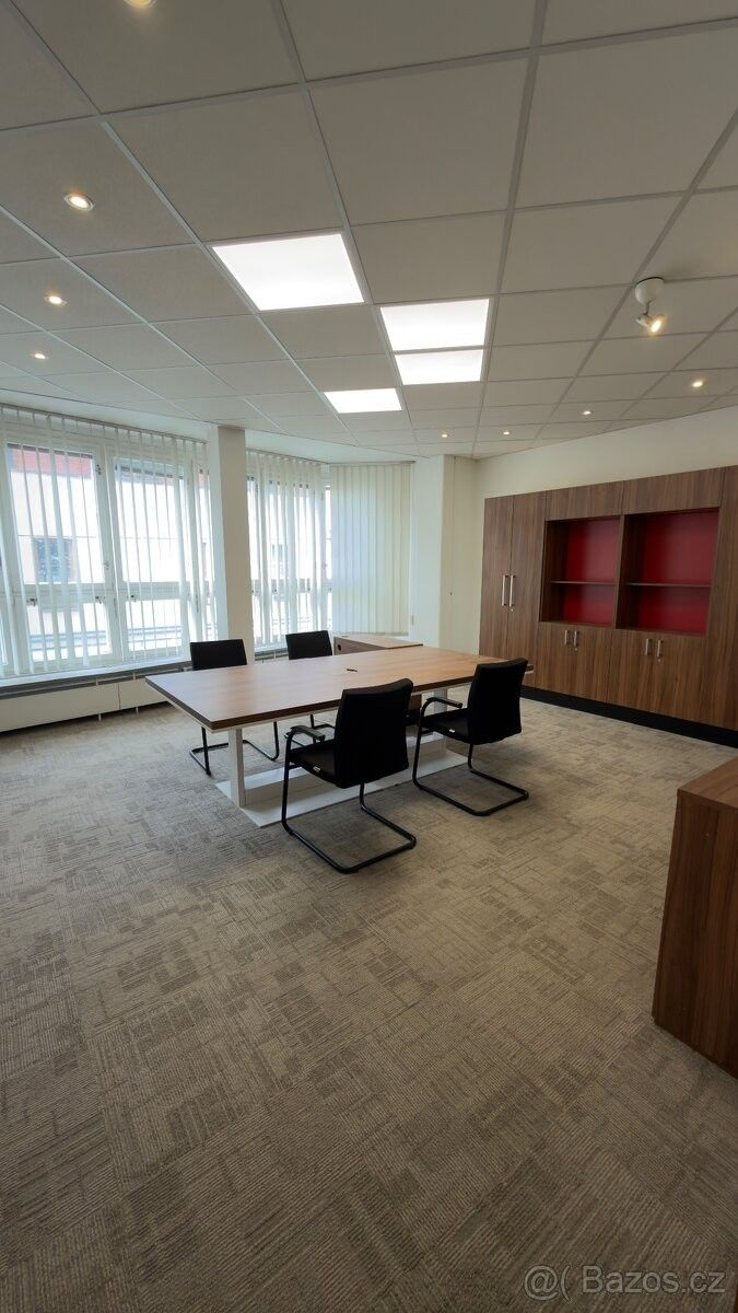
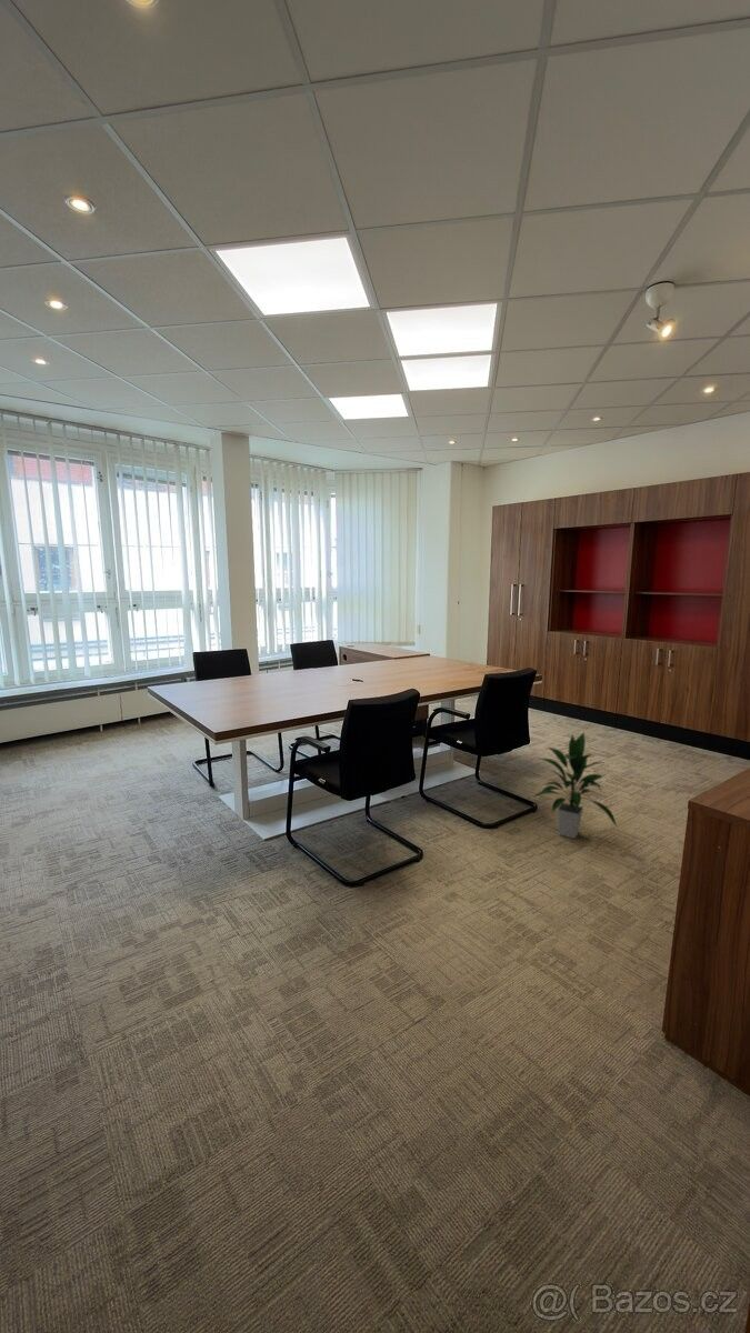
+ indoor plant (574, 788)
